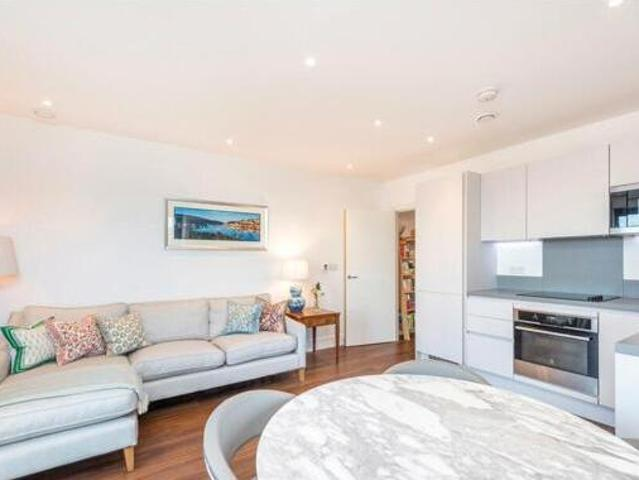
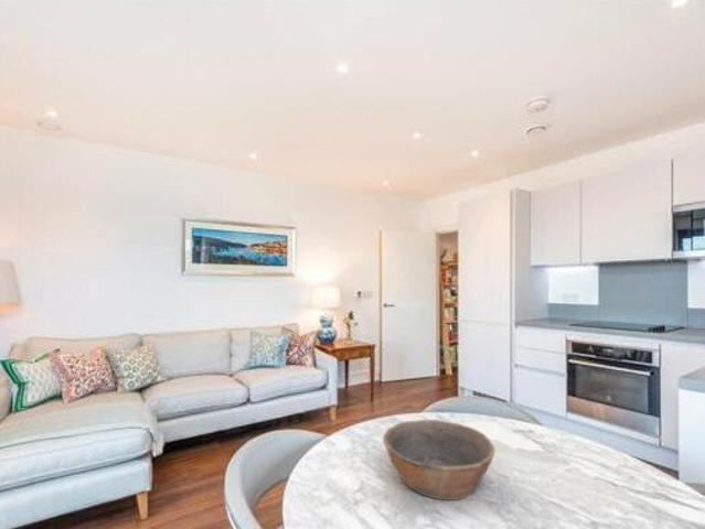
+ bowl (437, 458)
